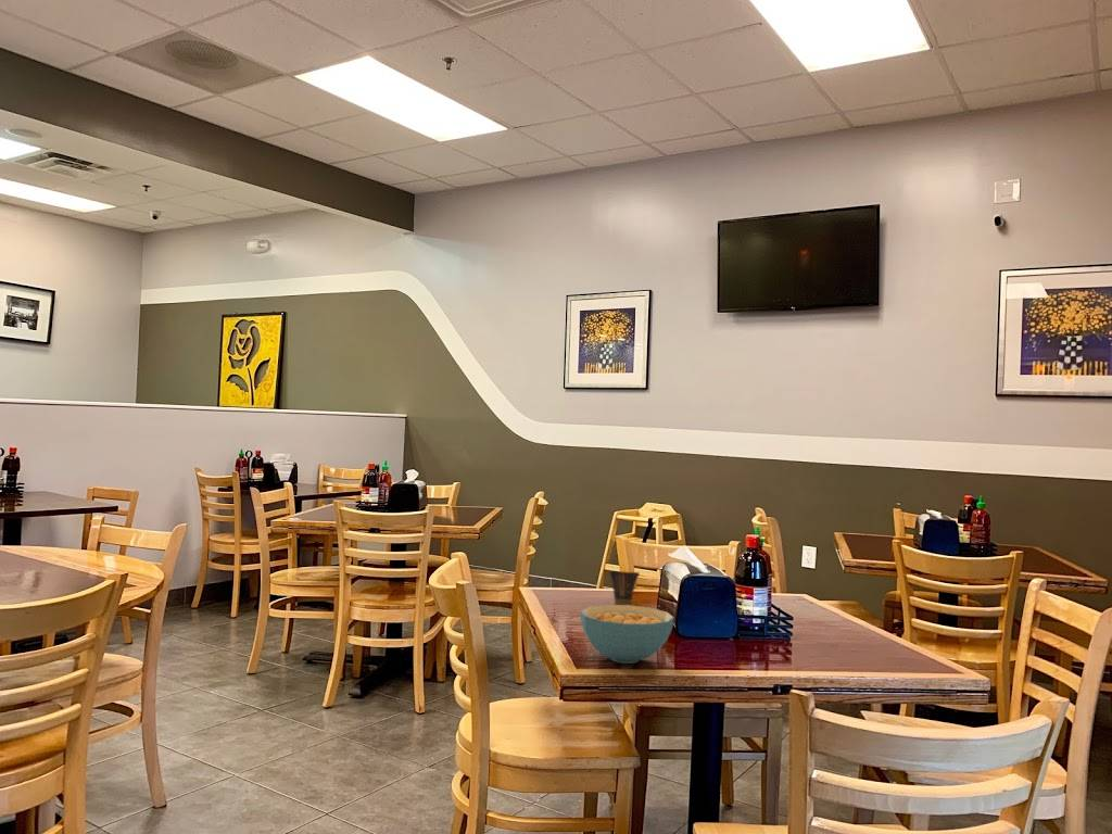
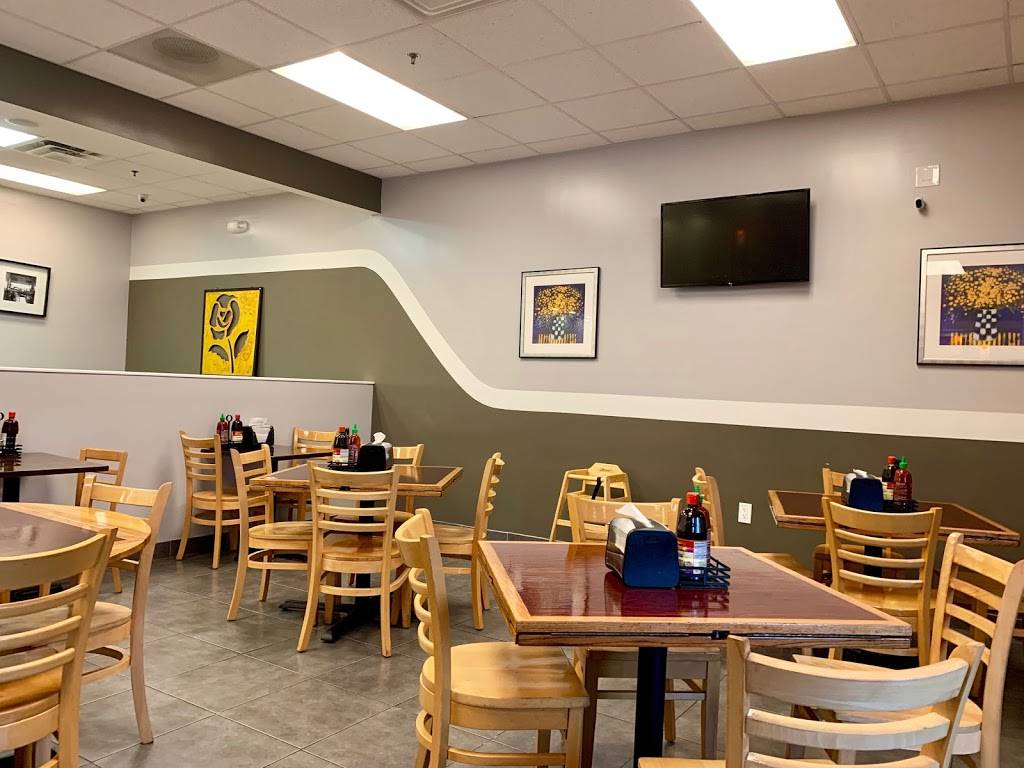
- cup (623, 586)
- cereal bowl (626, 636)
